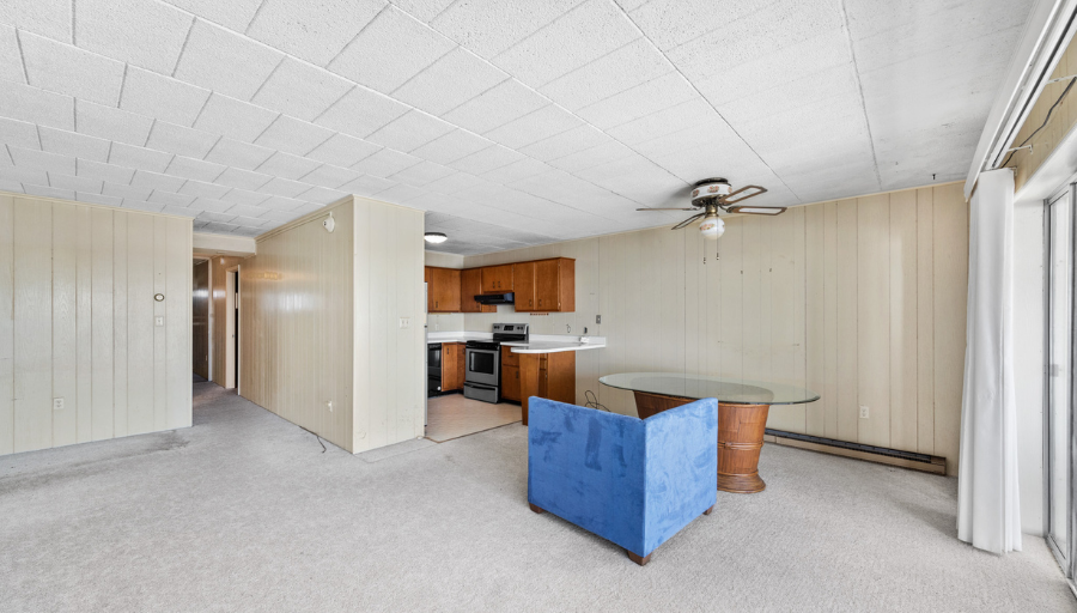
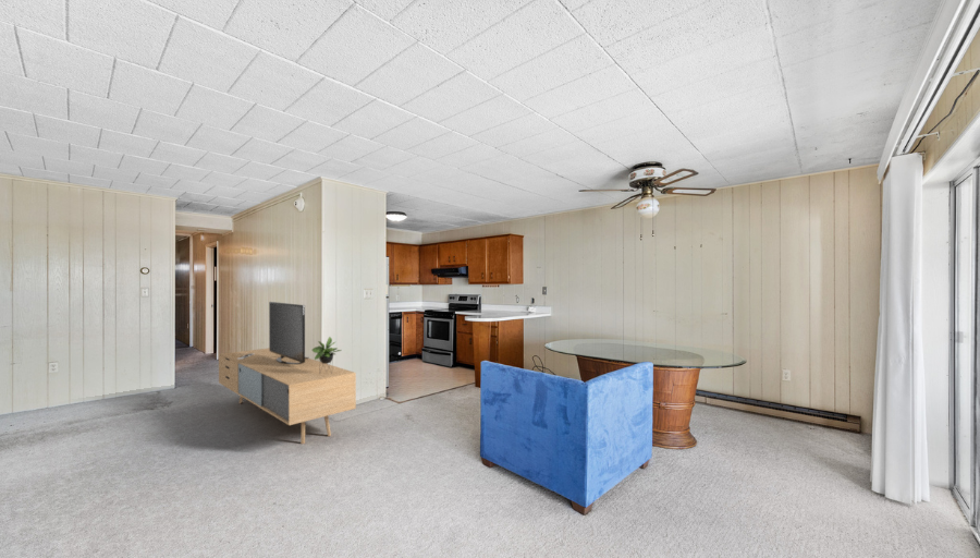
+ media console (281, 360)
